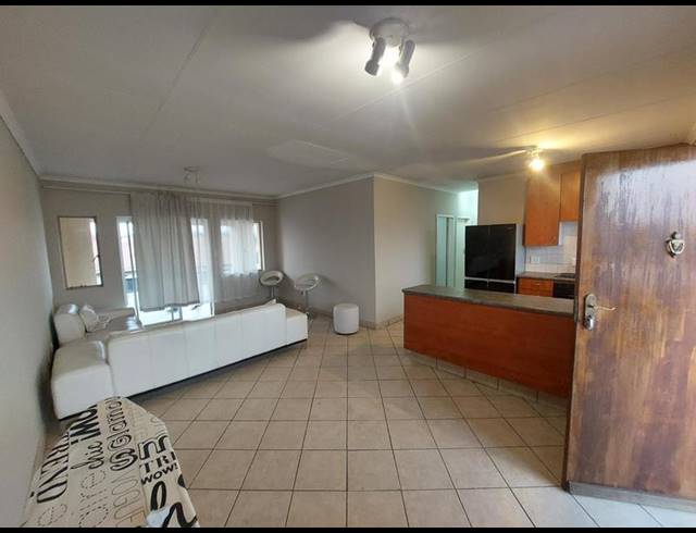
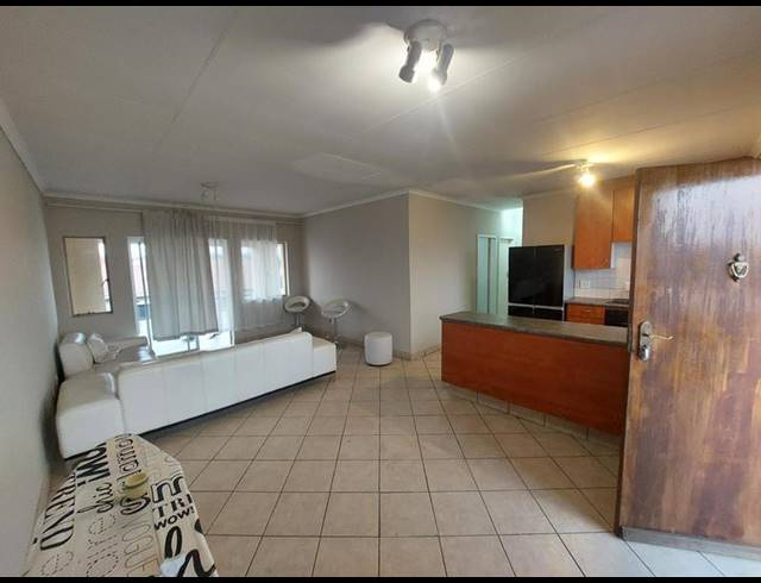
+ mug (131, 488)
